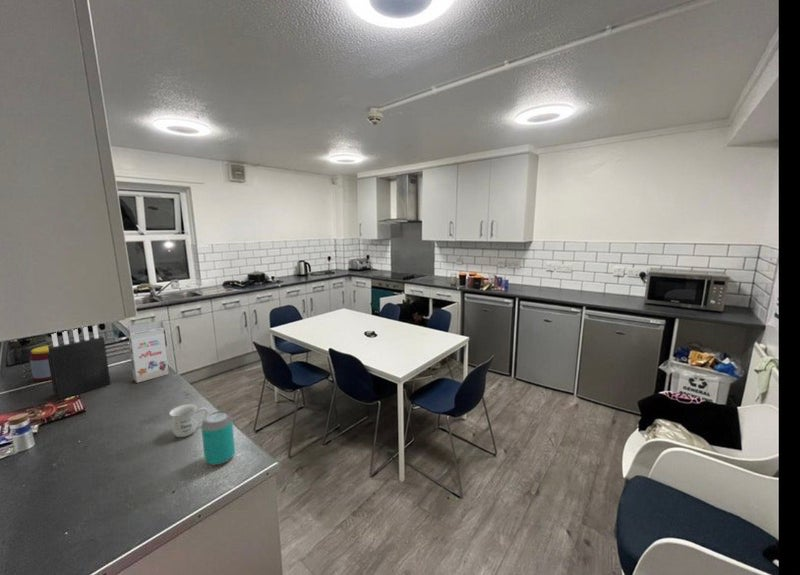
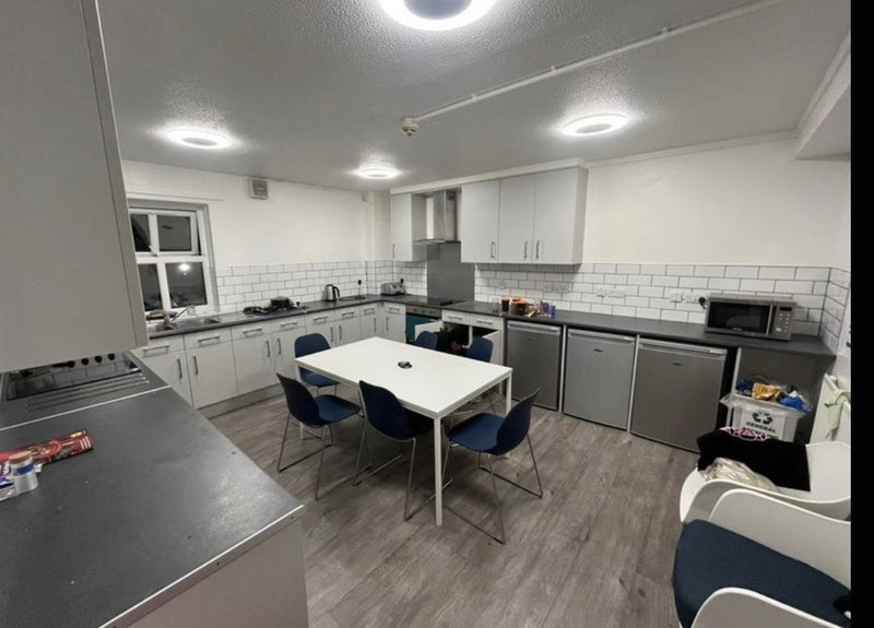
- knife block (76, 352)
- mug (190, 419)
- beverage can (218, 437)
- gift box (148, 349)
- jar (47, 362)
